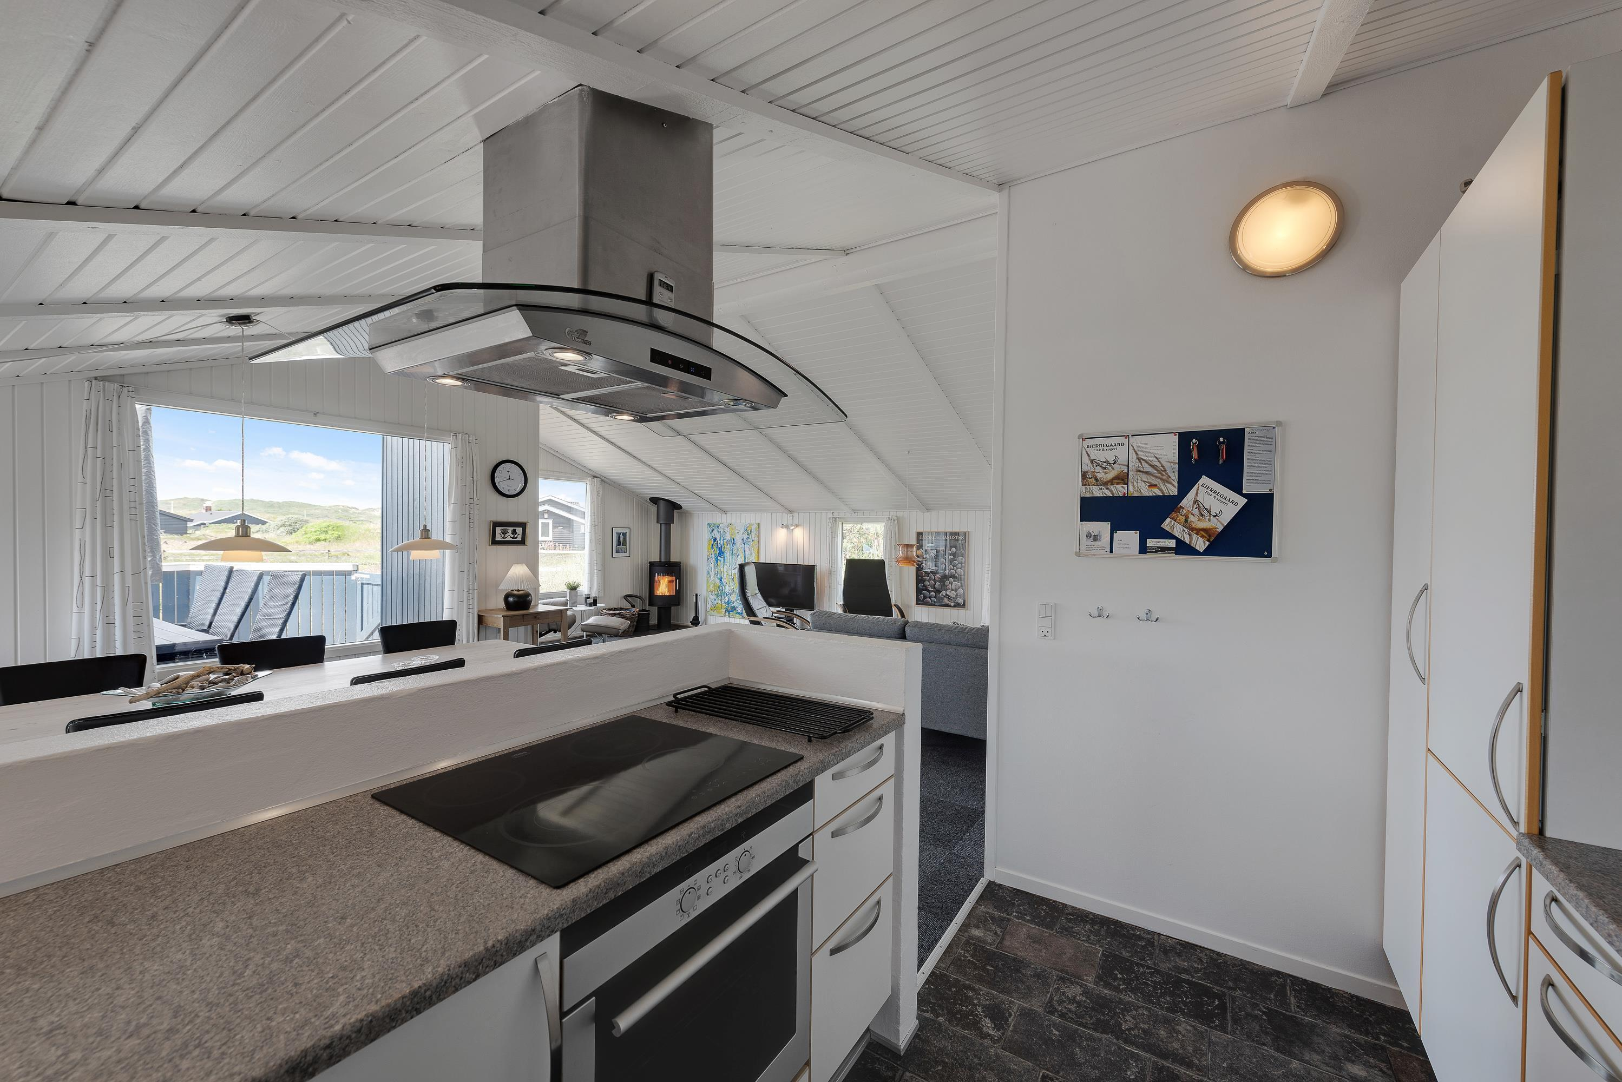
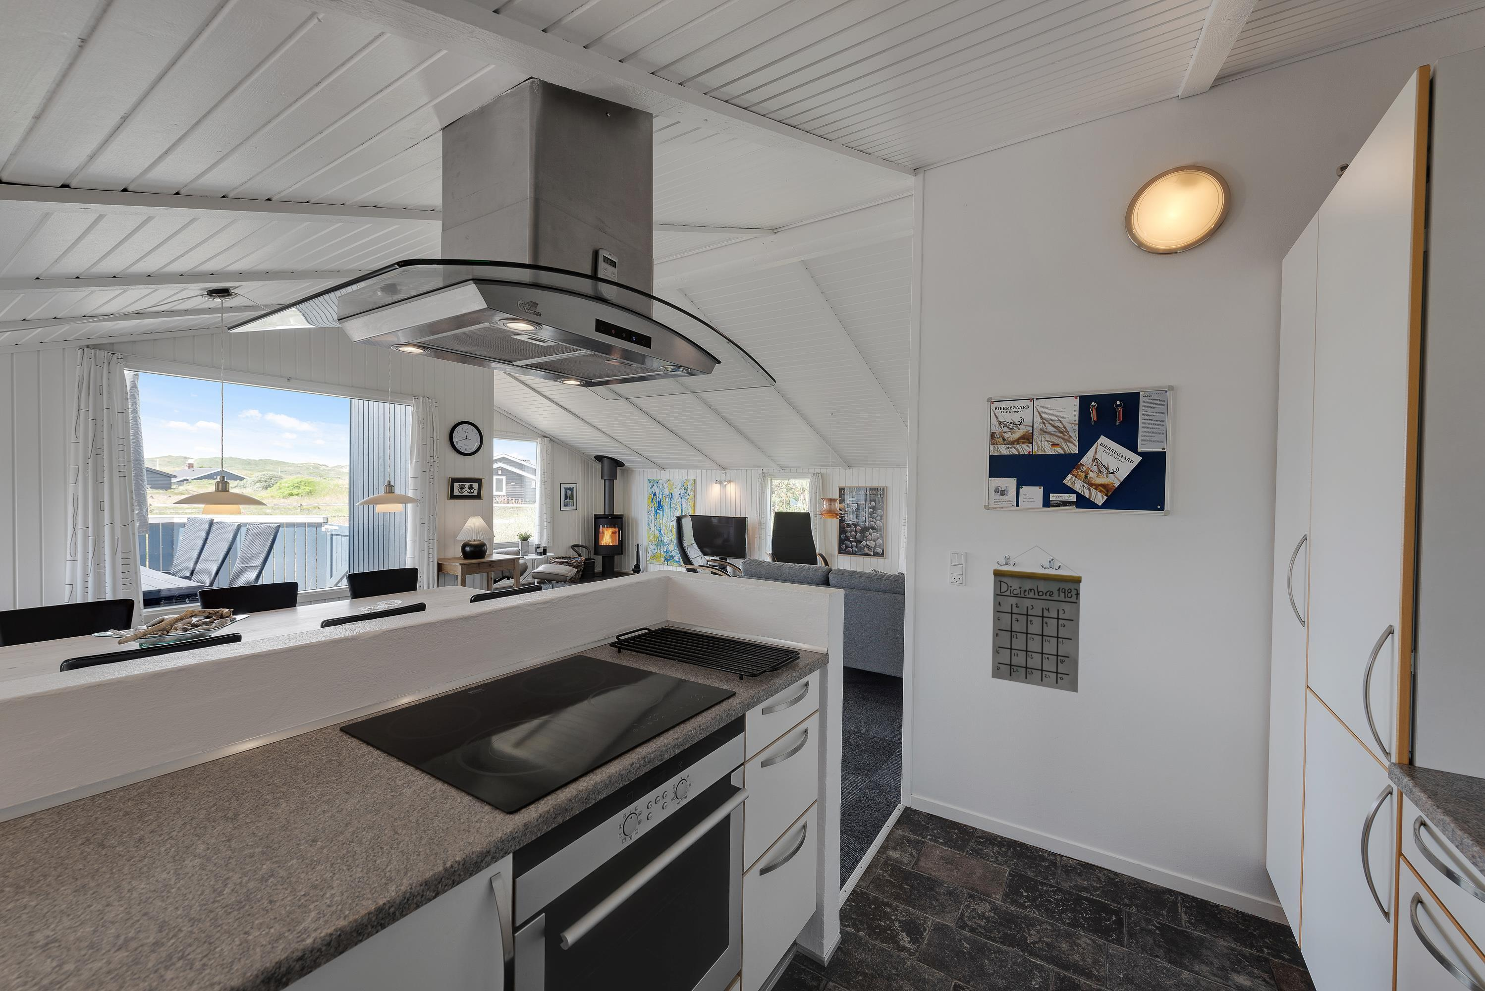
+ calendar (1035, 615)
